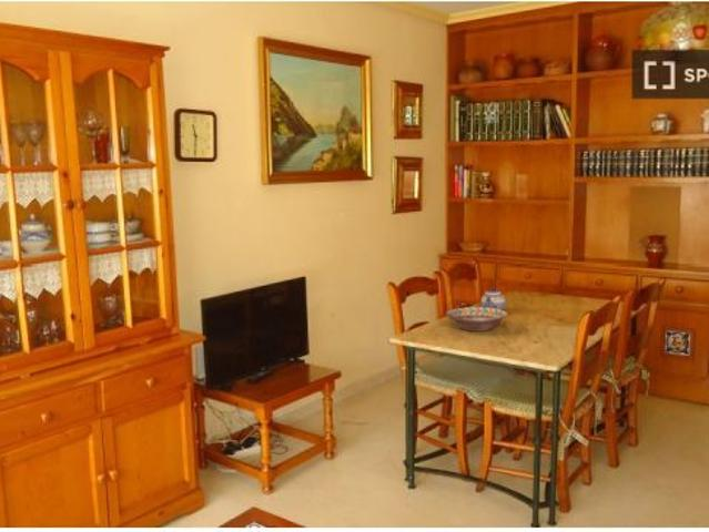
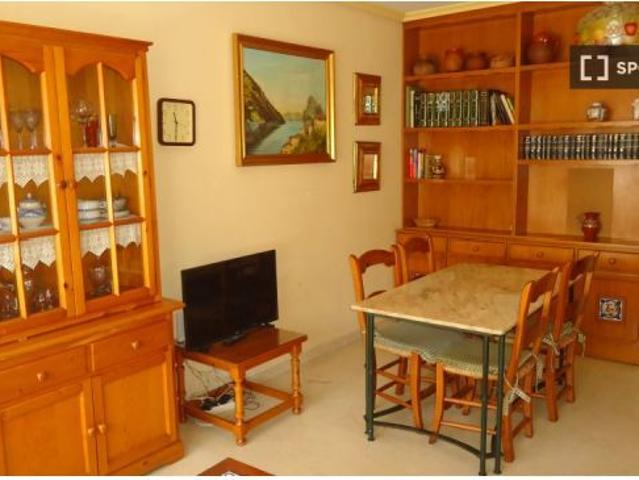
- decorative bowl (476, 320)
- teapot (493, 299)
